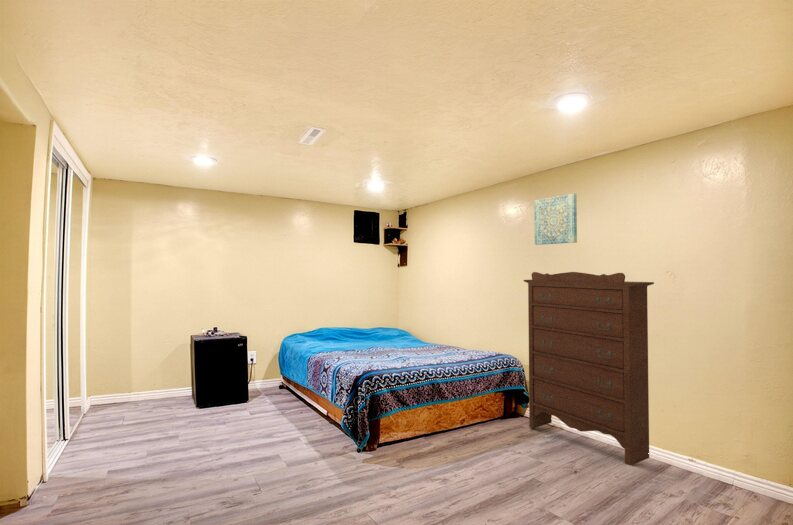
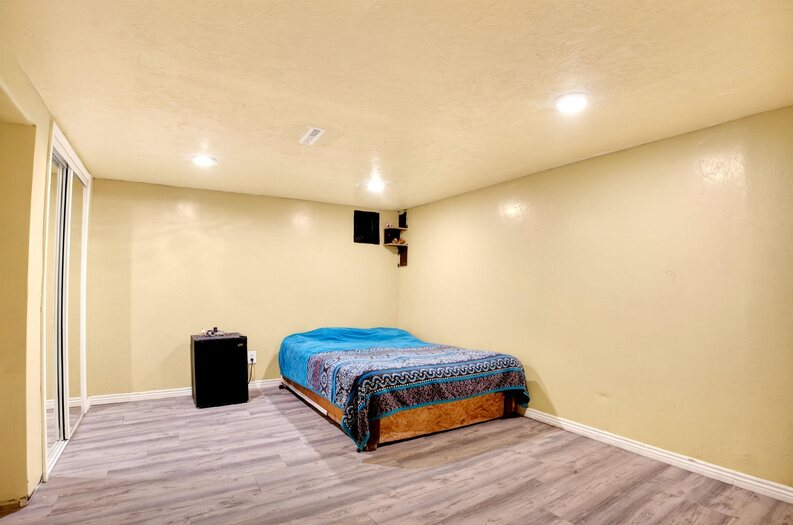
- dresser (582, 356)
- wall art (554, 220)
